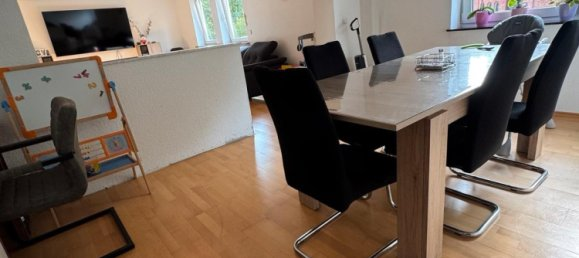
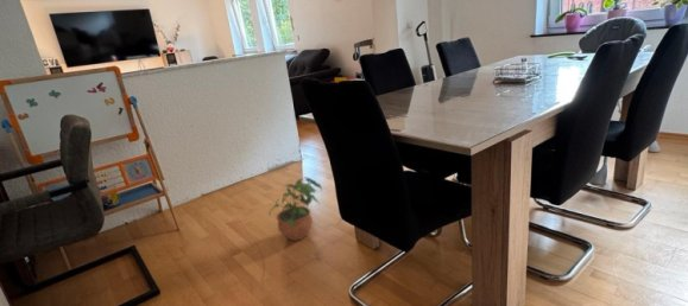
+ potted plant (299, 206)
